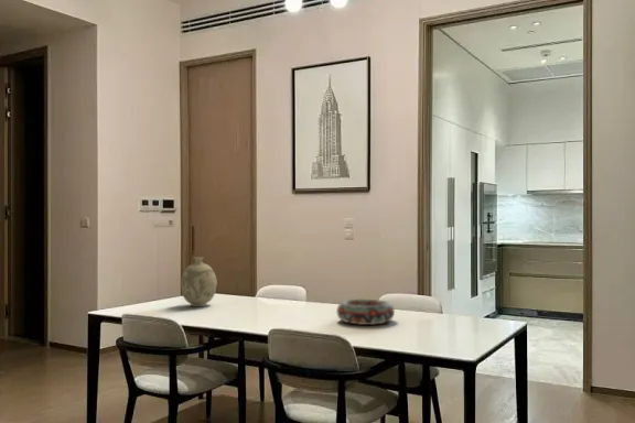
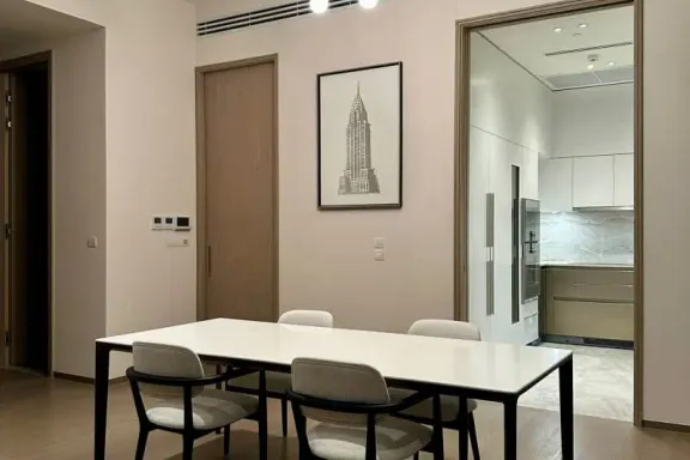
- decorative vase (198, 281)
- decorative bowl (365, 312)
